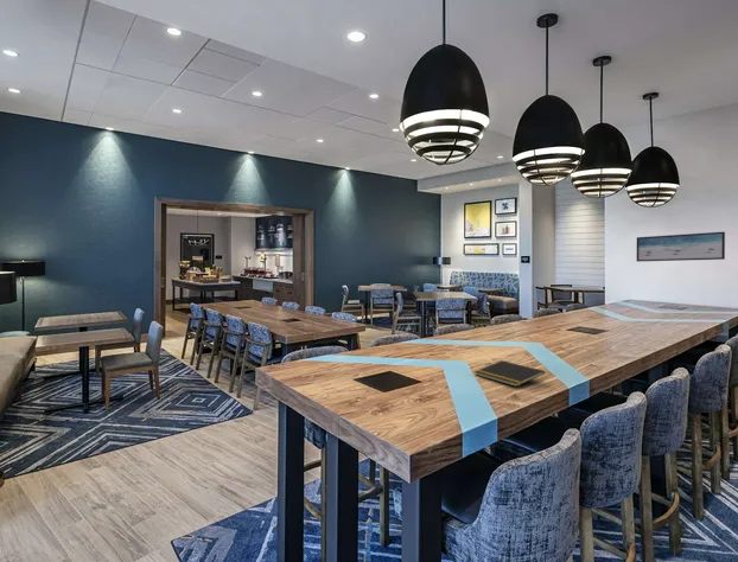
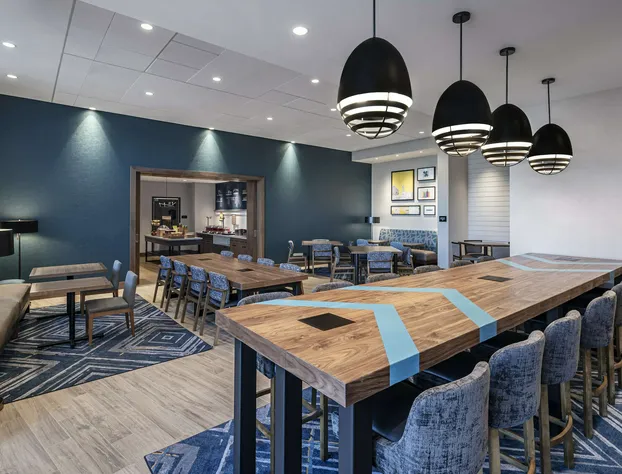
- notepad (508, 372)
- wall art (677, 247)
